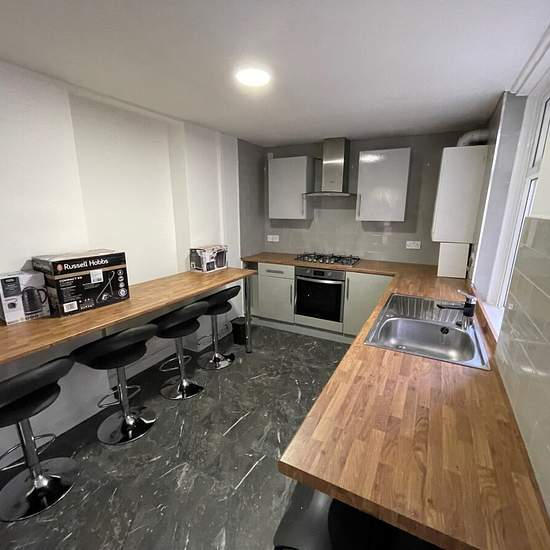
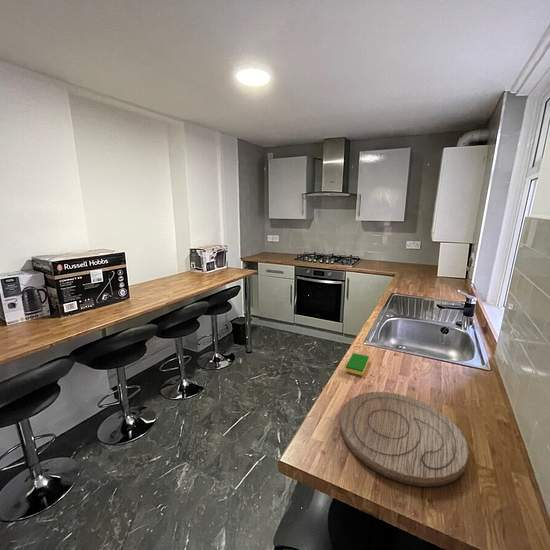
+ cutting board (399, 430)
+ dish sponge (357, 363)
